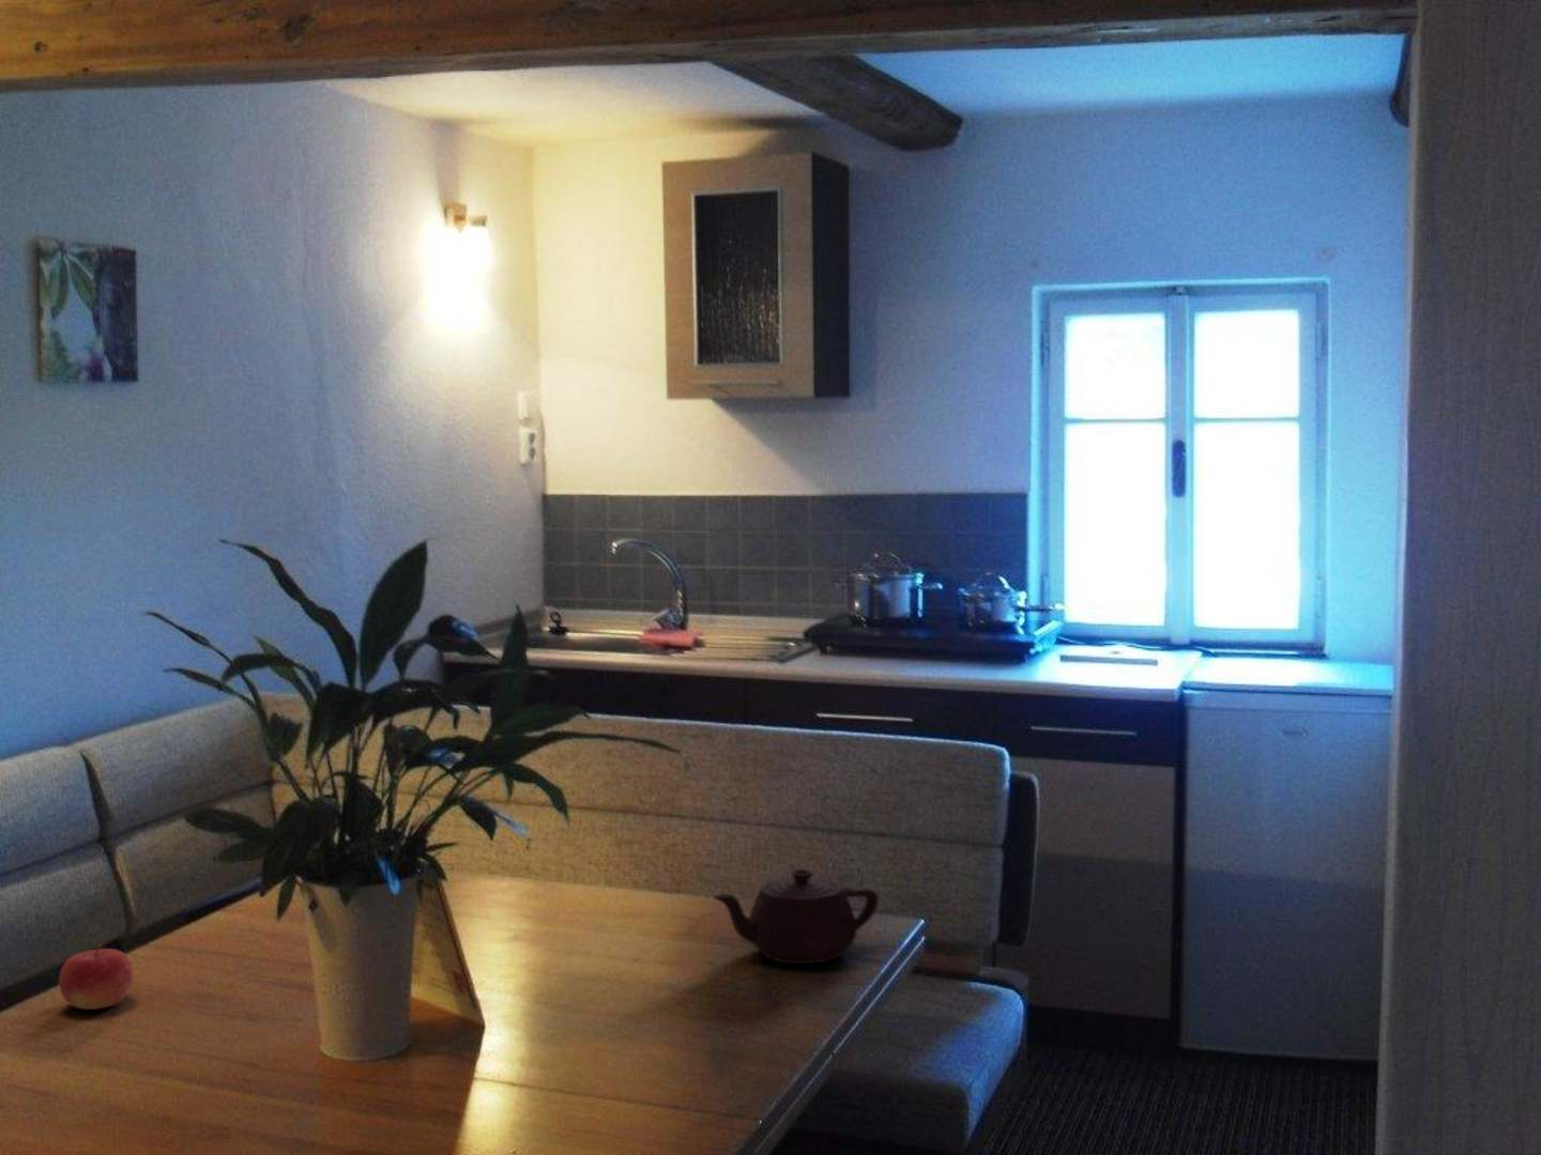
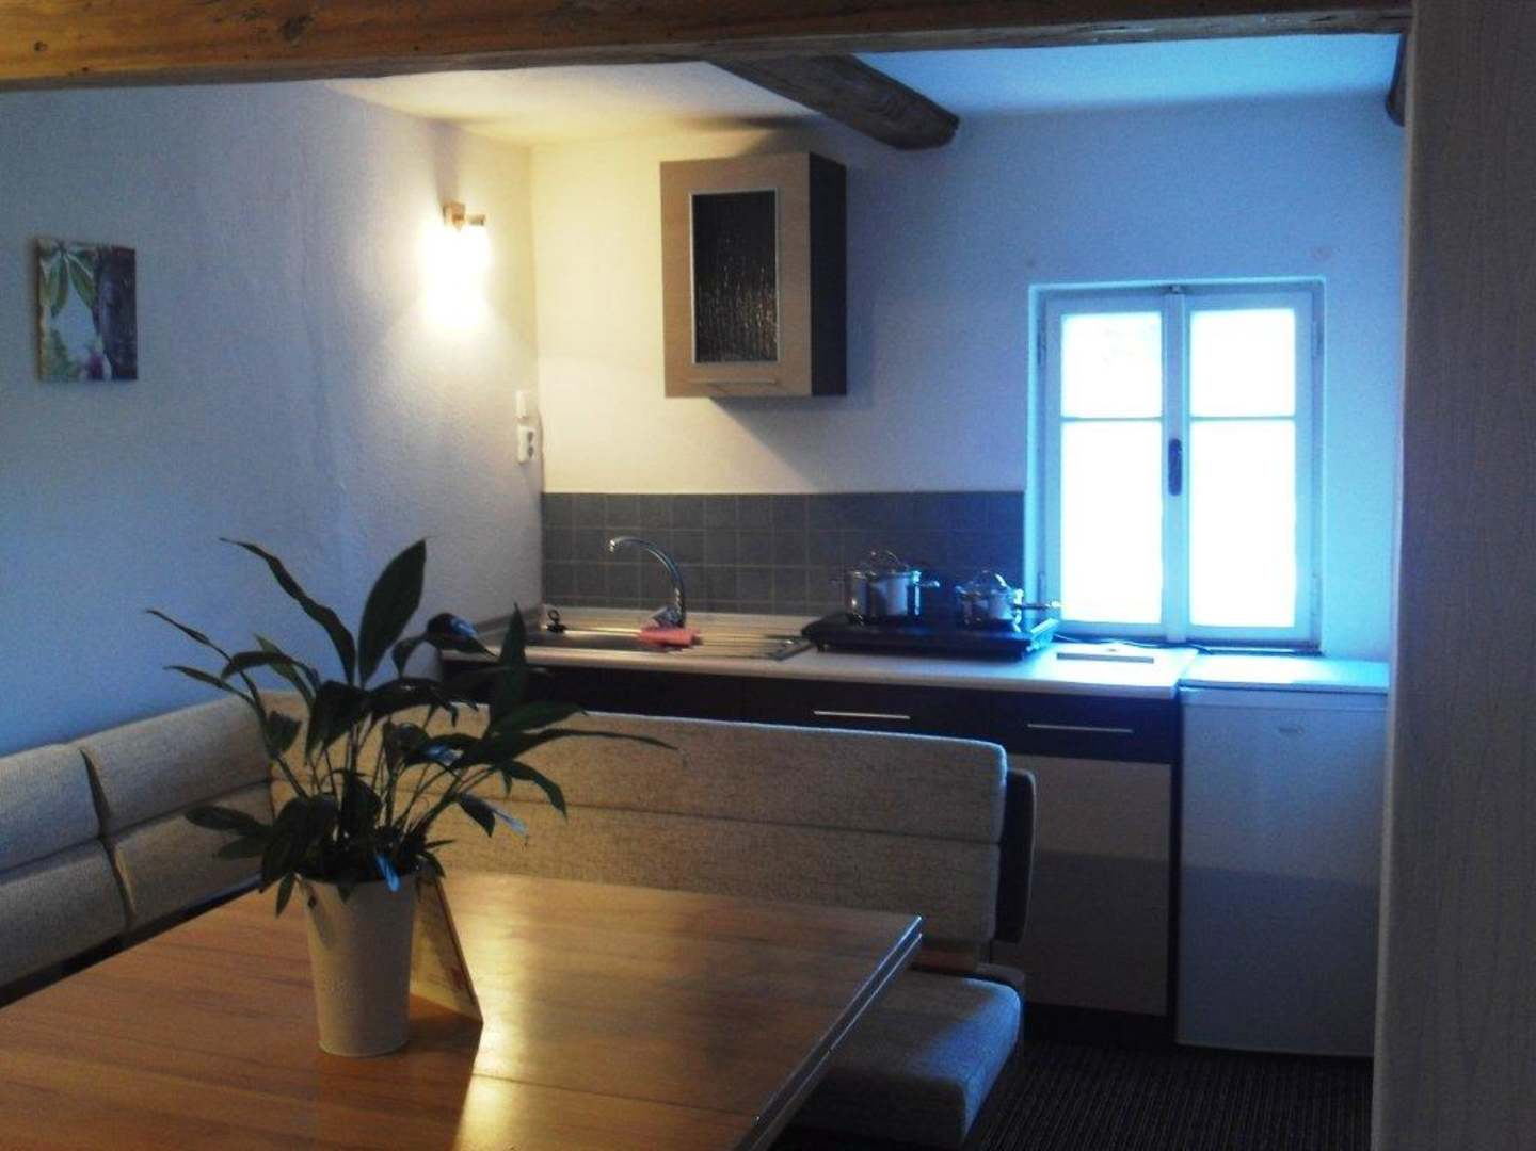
- teapot (796, 912)
- fruit (96, 975)
